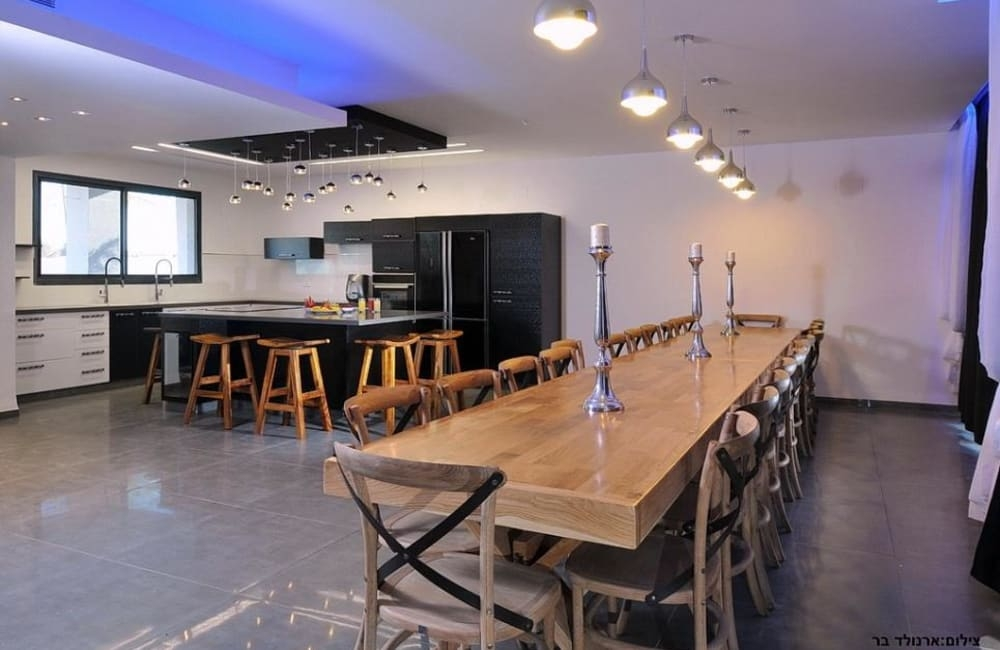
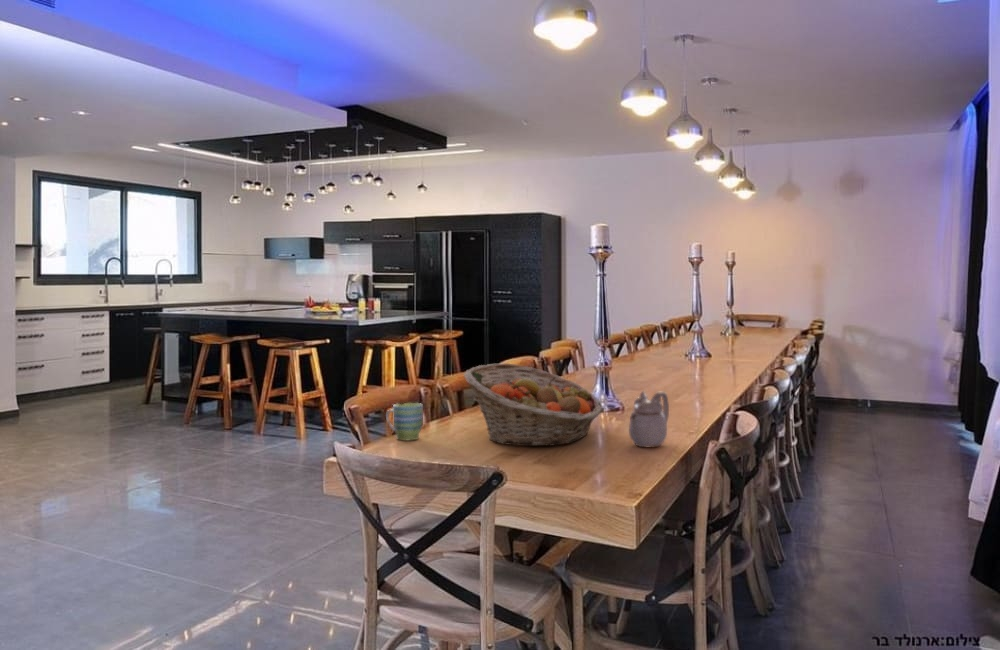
+ mug (403, 420)
+ fruit basket (533, 401)
+ teapot (649, 418)
